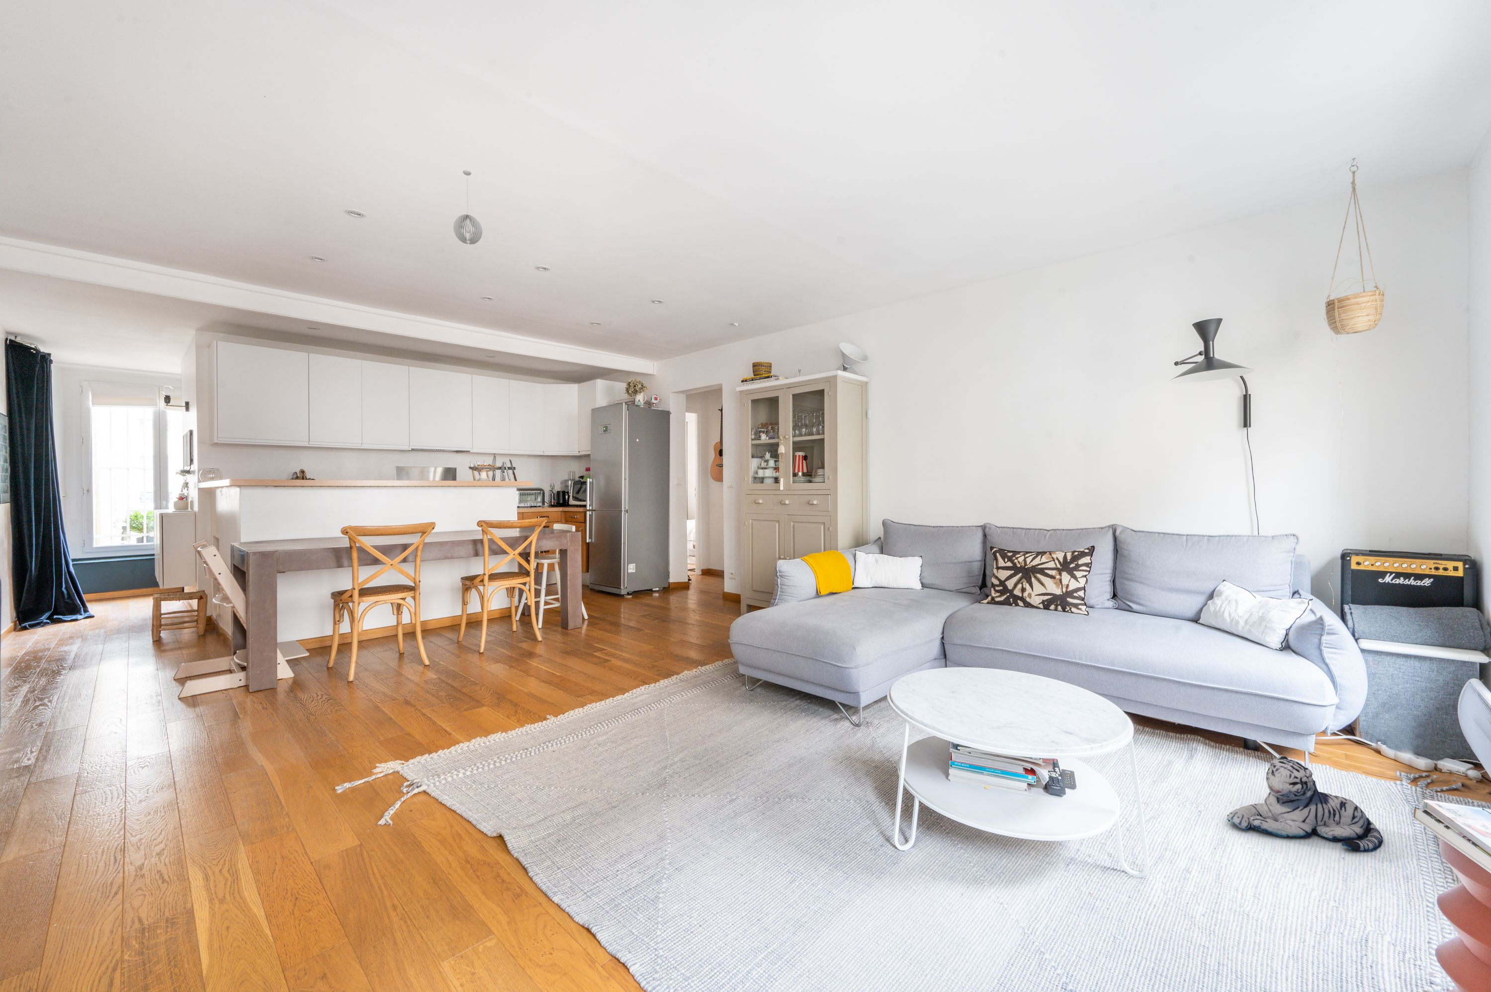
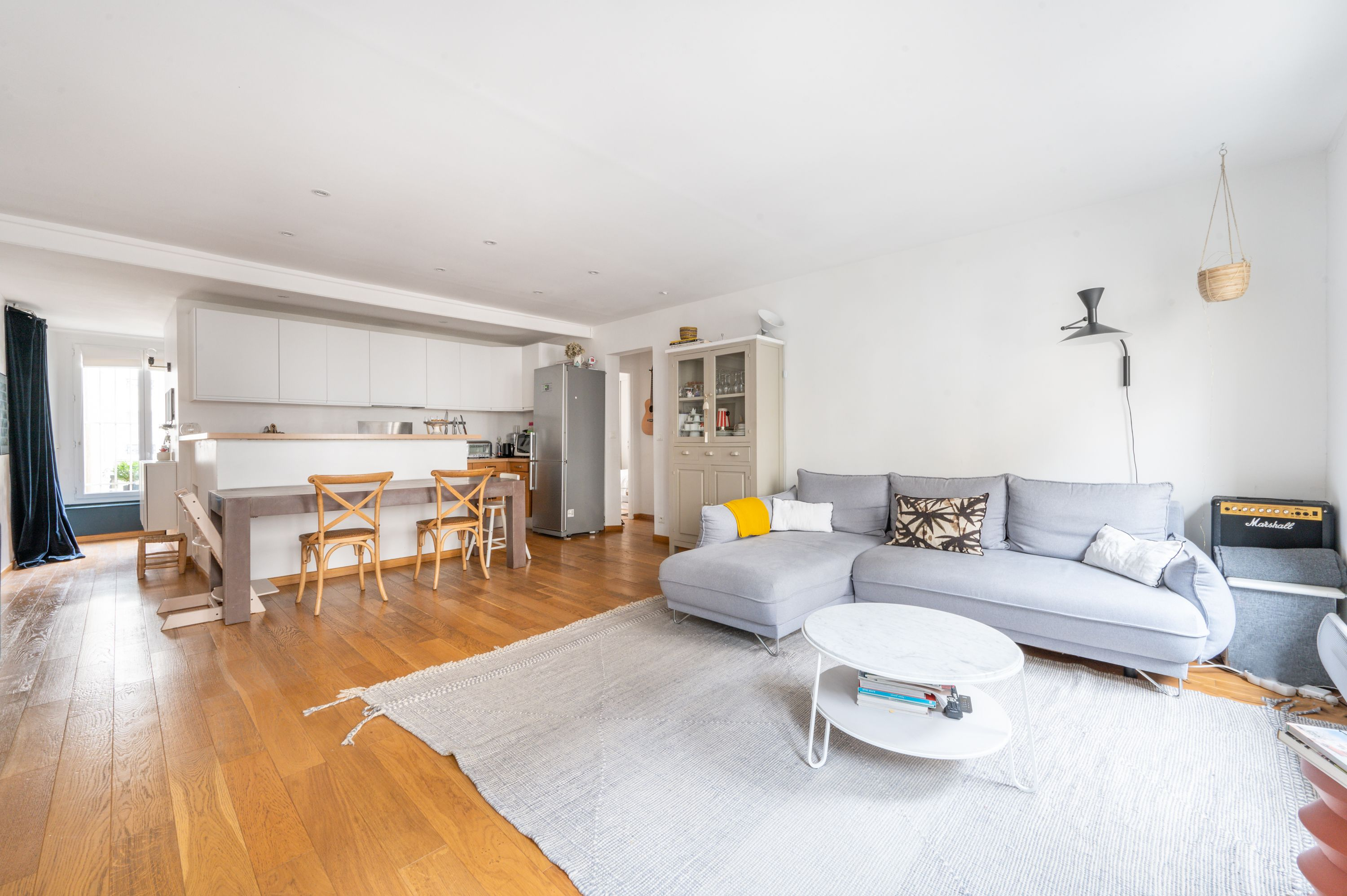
- pendant light (467, 206)
- plush toy (1304, 797)
